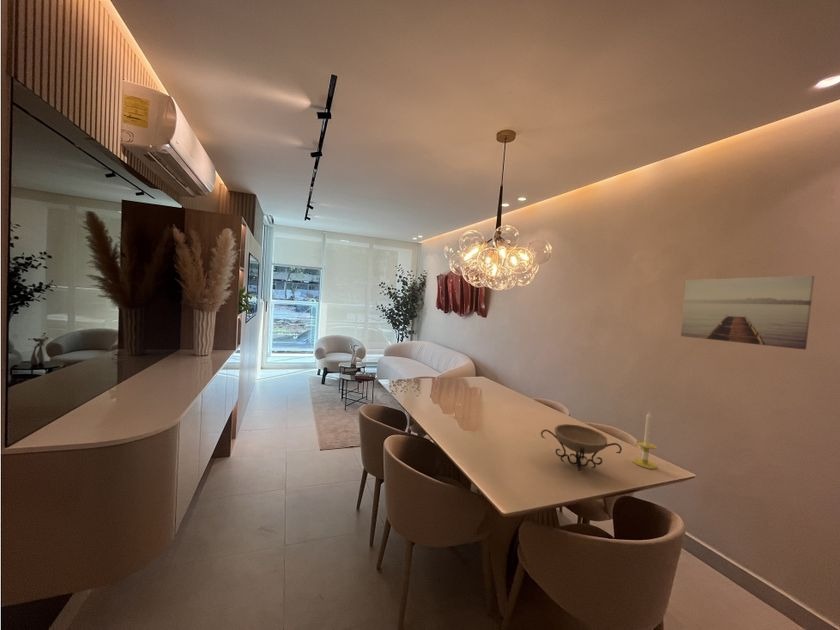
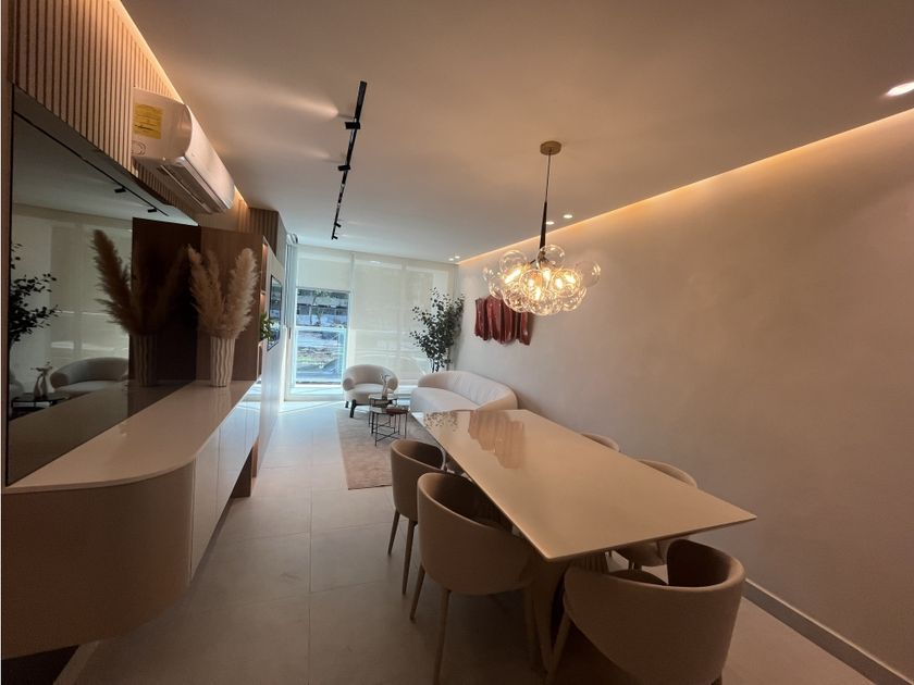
- wall art (738, 310)
- candle (647, 437)
- decorative bowl (578, 449)
